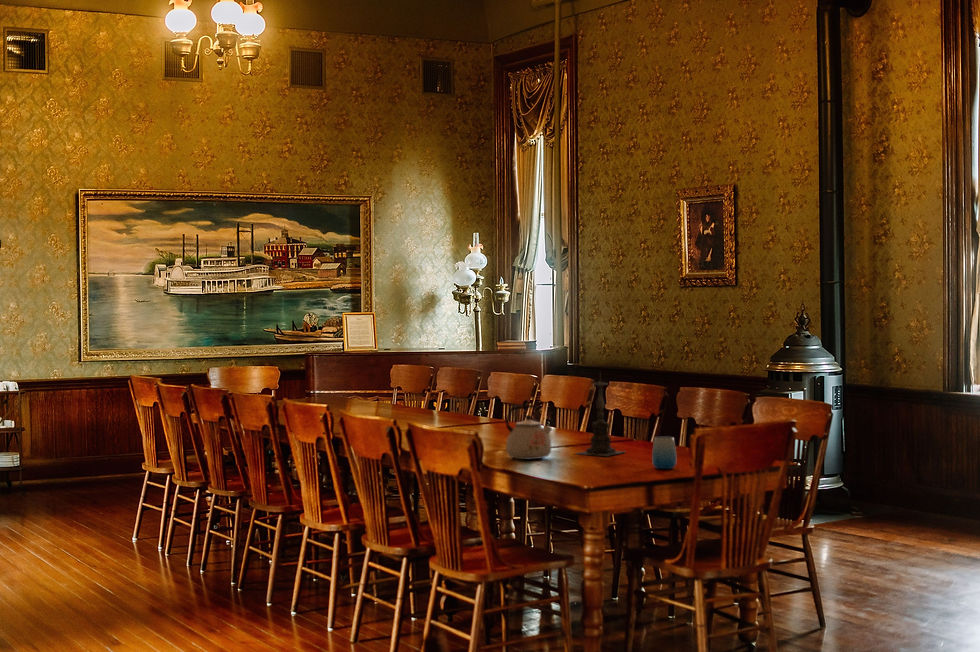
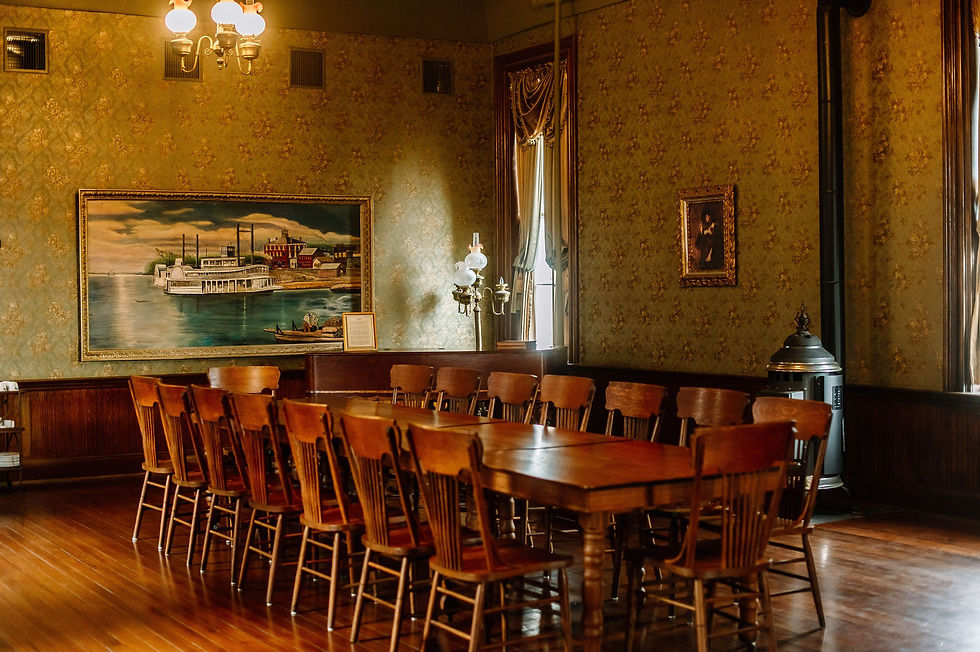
- kettle (529, 431)
- candle holder (599, 412)
- cup (664, 452)
